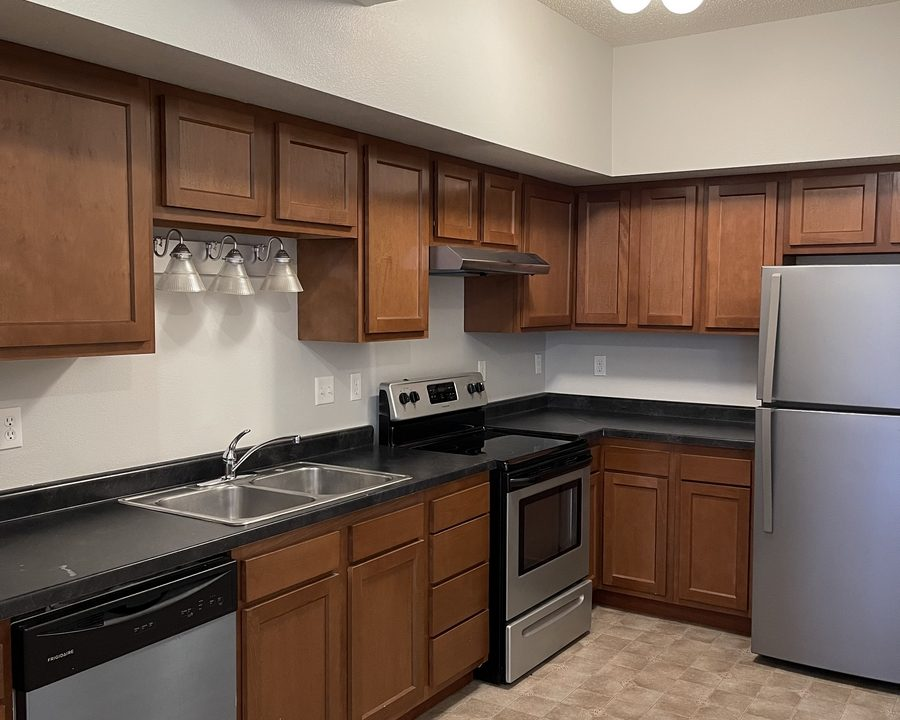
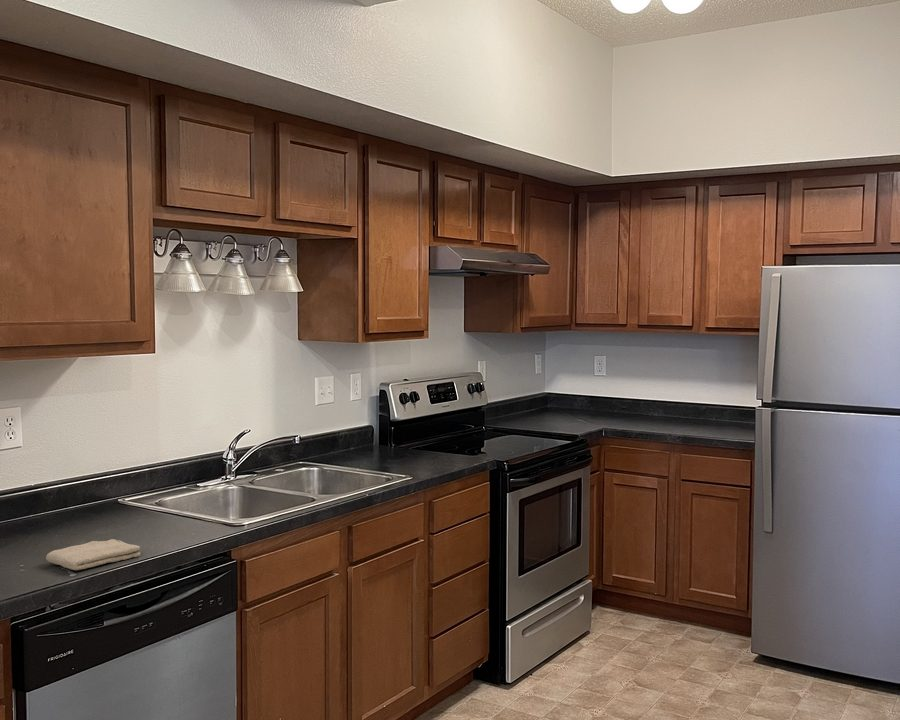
+ washcloth (95, 553)
